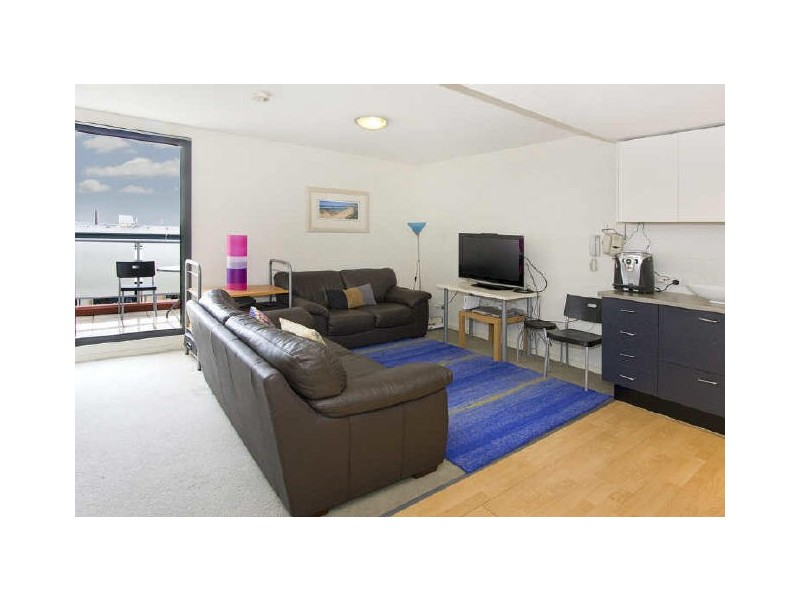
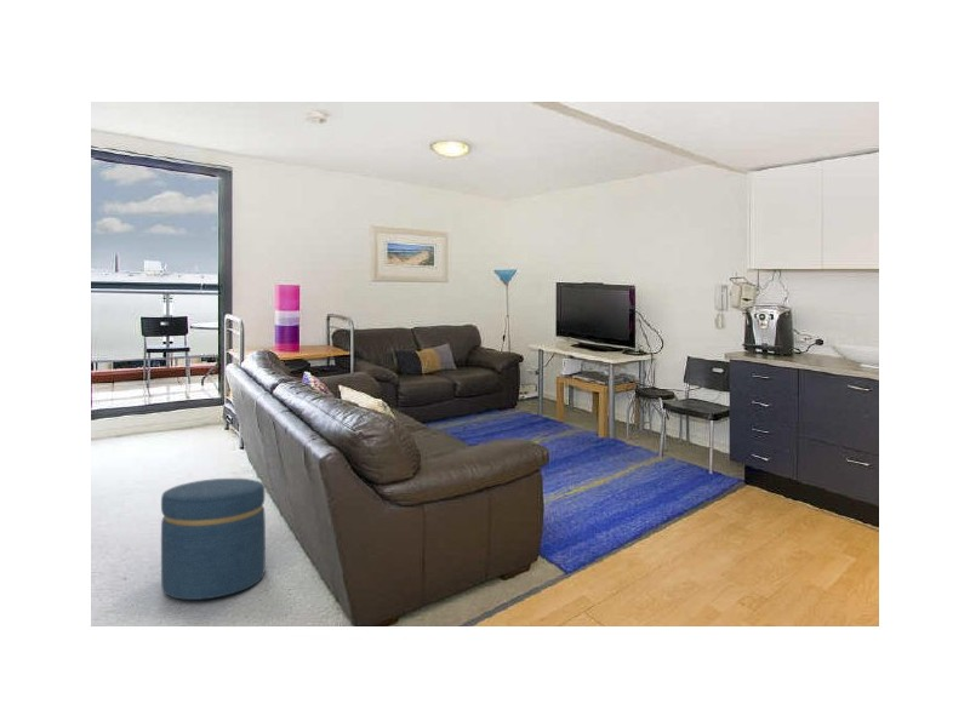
+ ottoman (215, 532)
